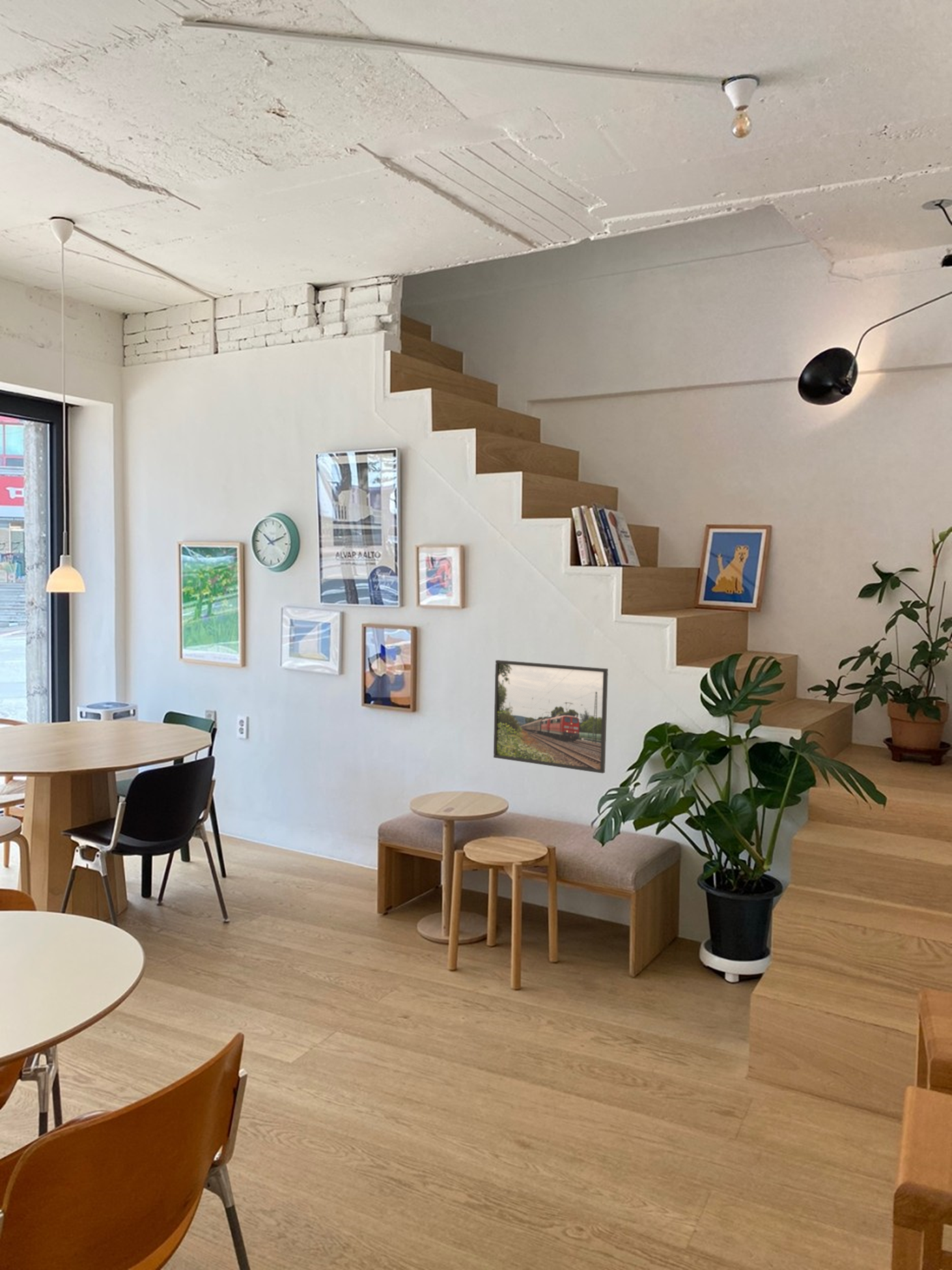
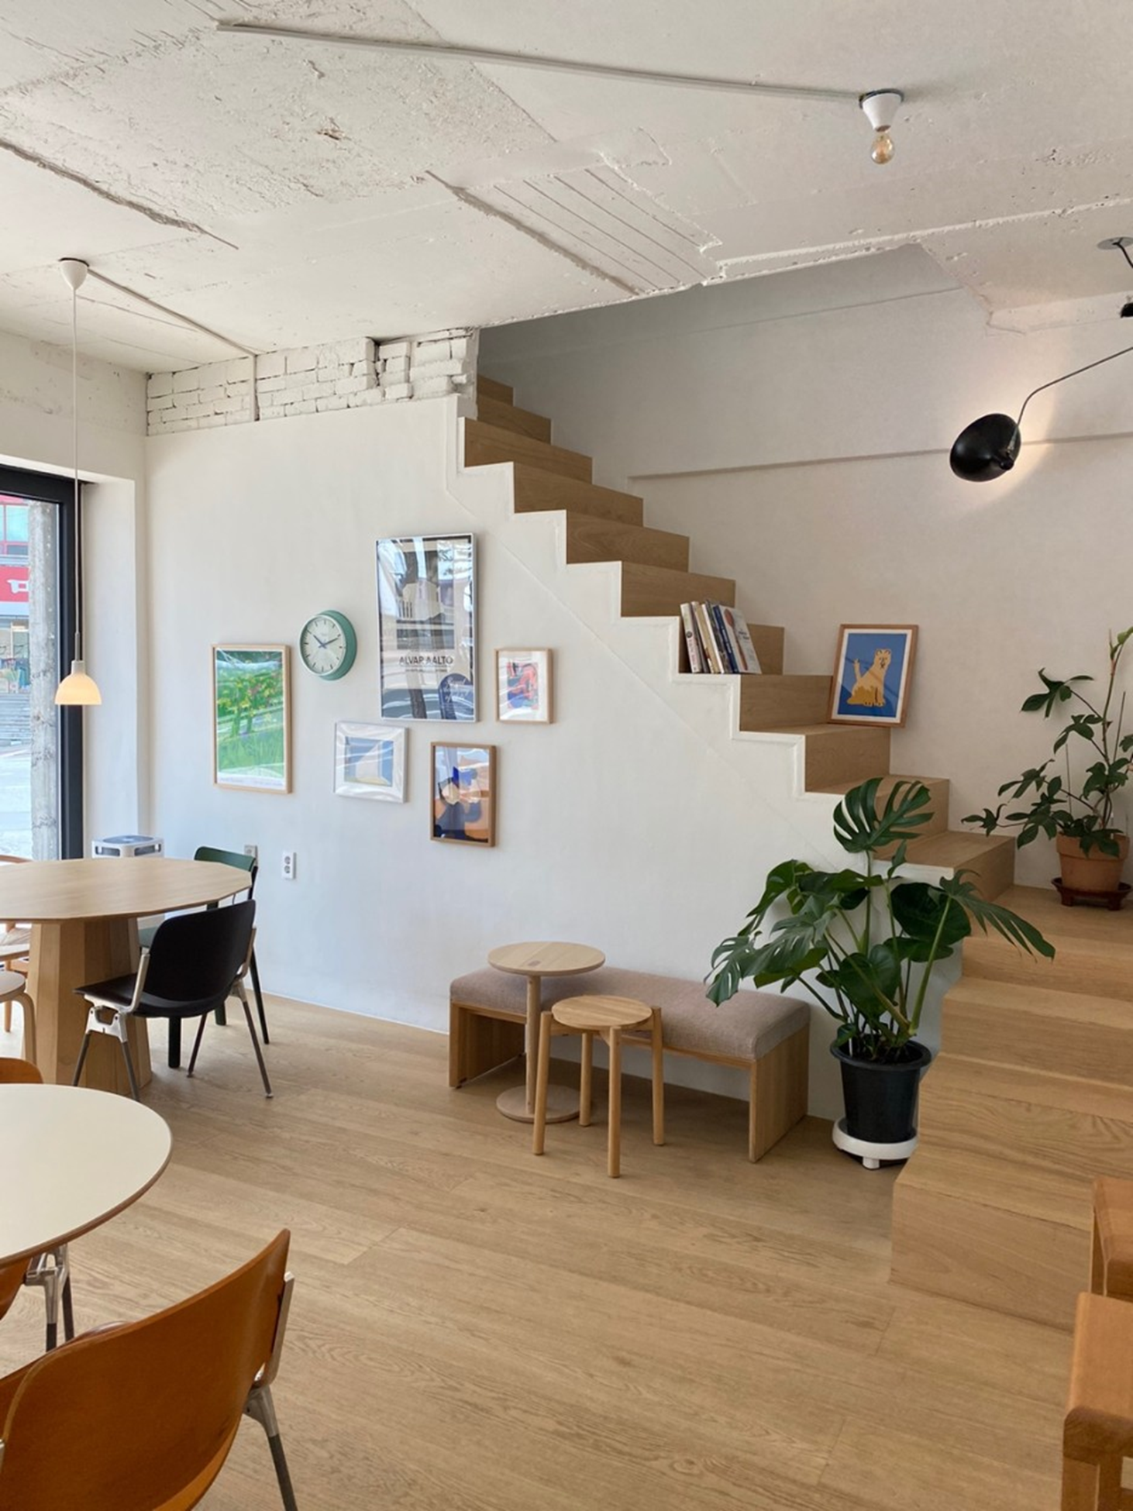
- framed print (548, 714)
